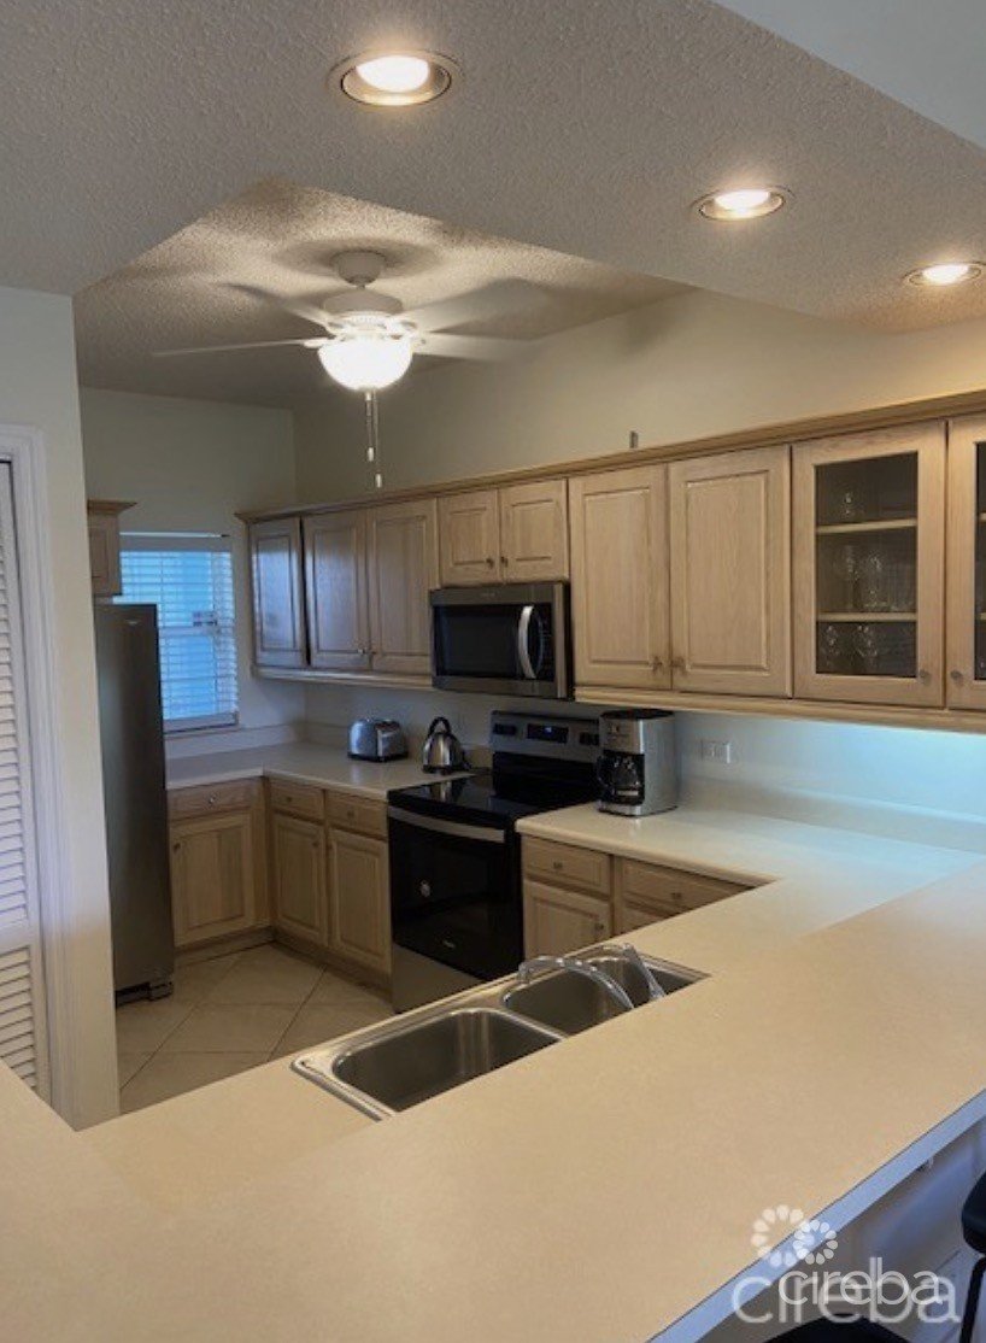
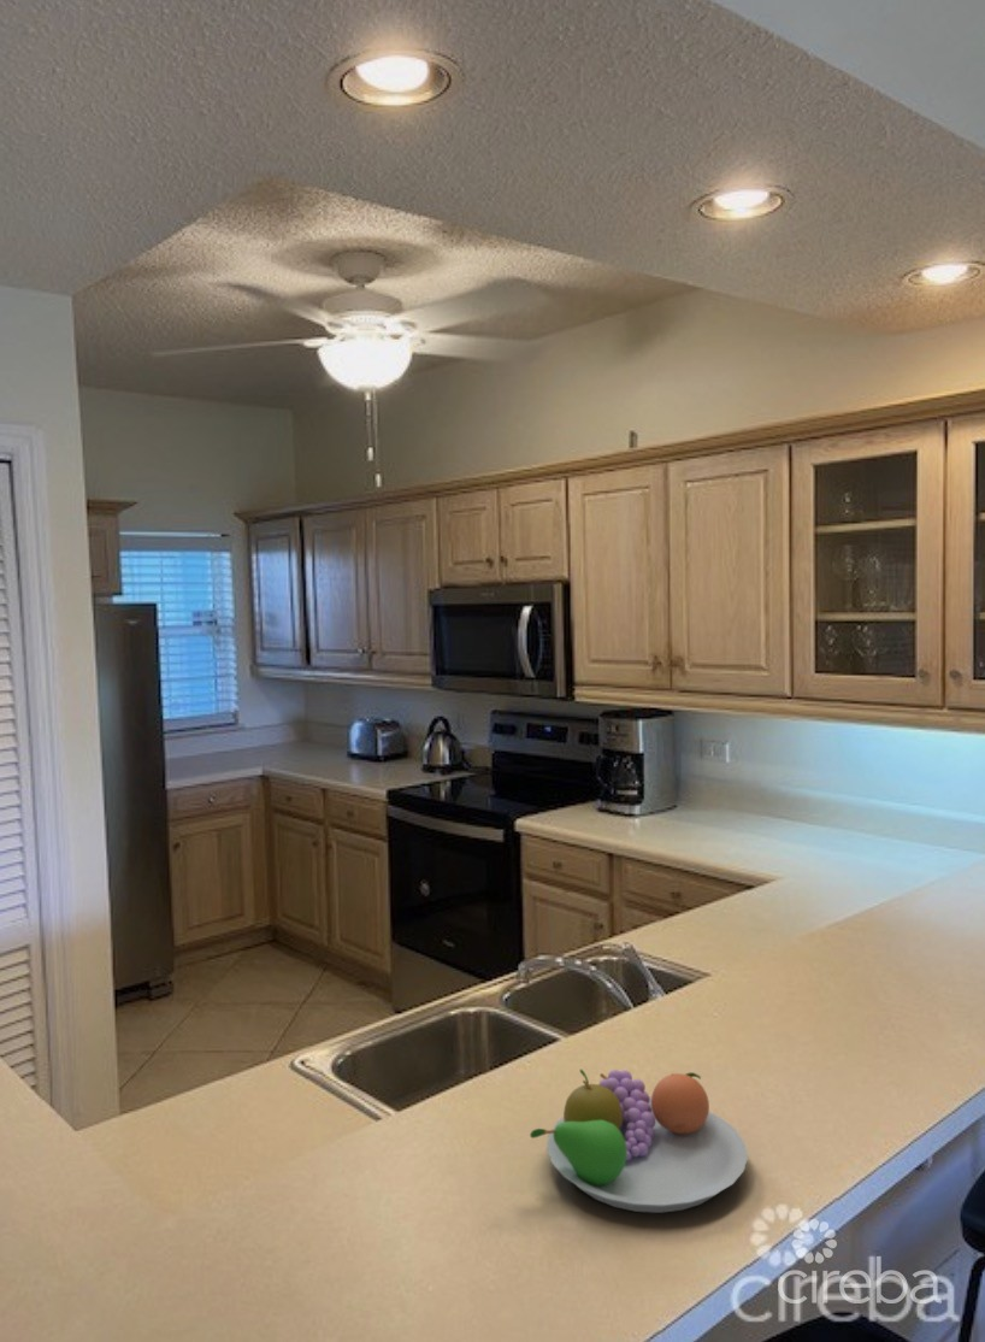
+ fruit bowl (636, 1126)
